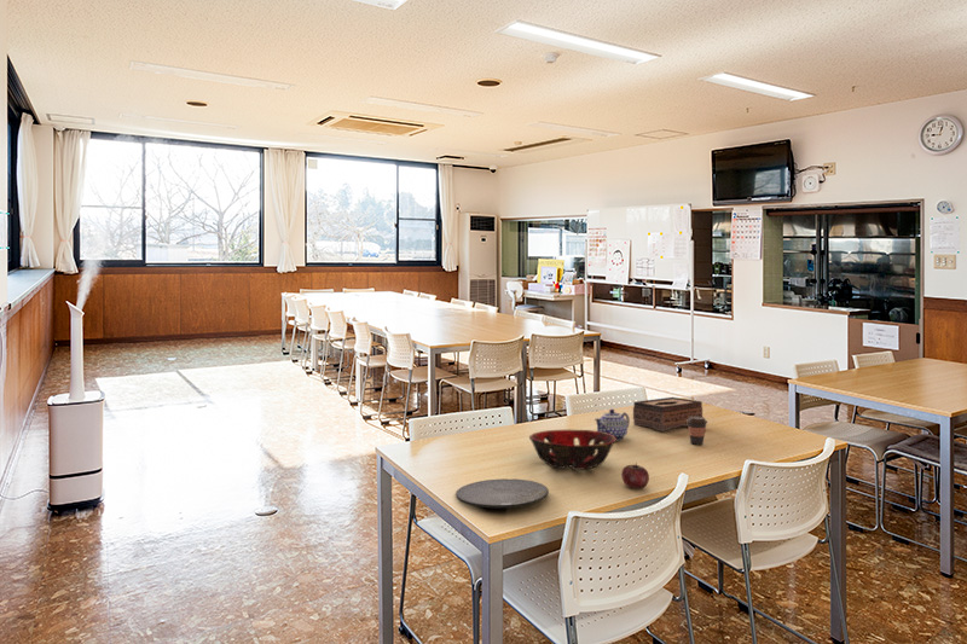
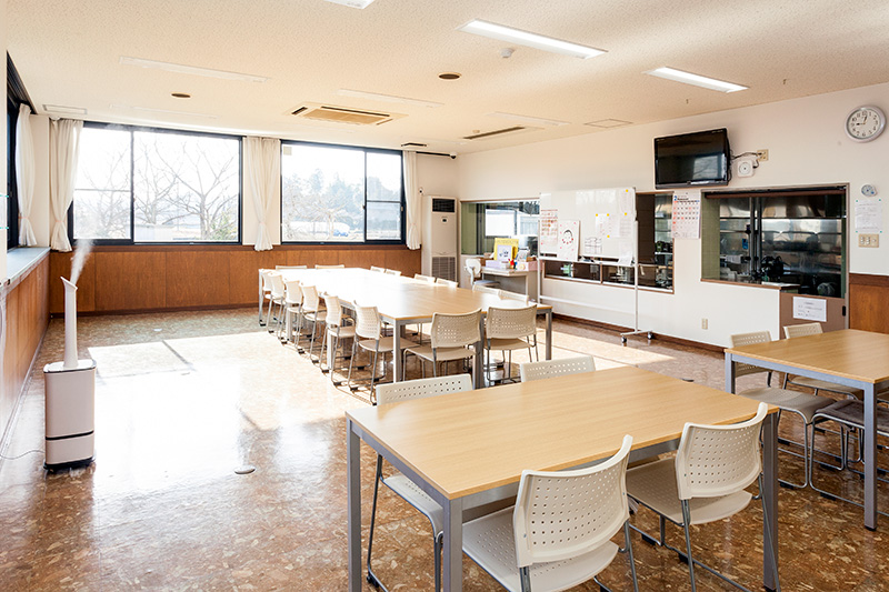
- tissue box (667, 413)
- apple (635, 475)
- teapot (612, 423)
- decorative bowl (572, 449)
- coffee cup (696, 430)
- plate (502, 492)
